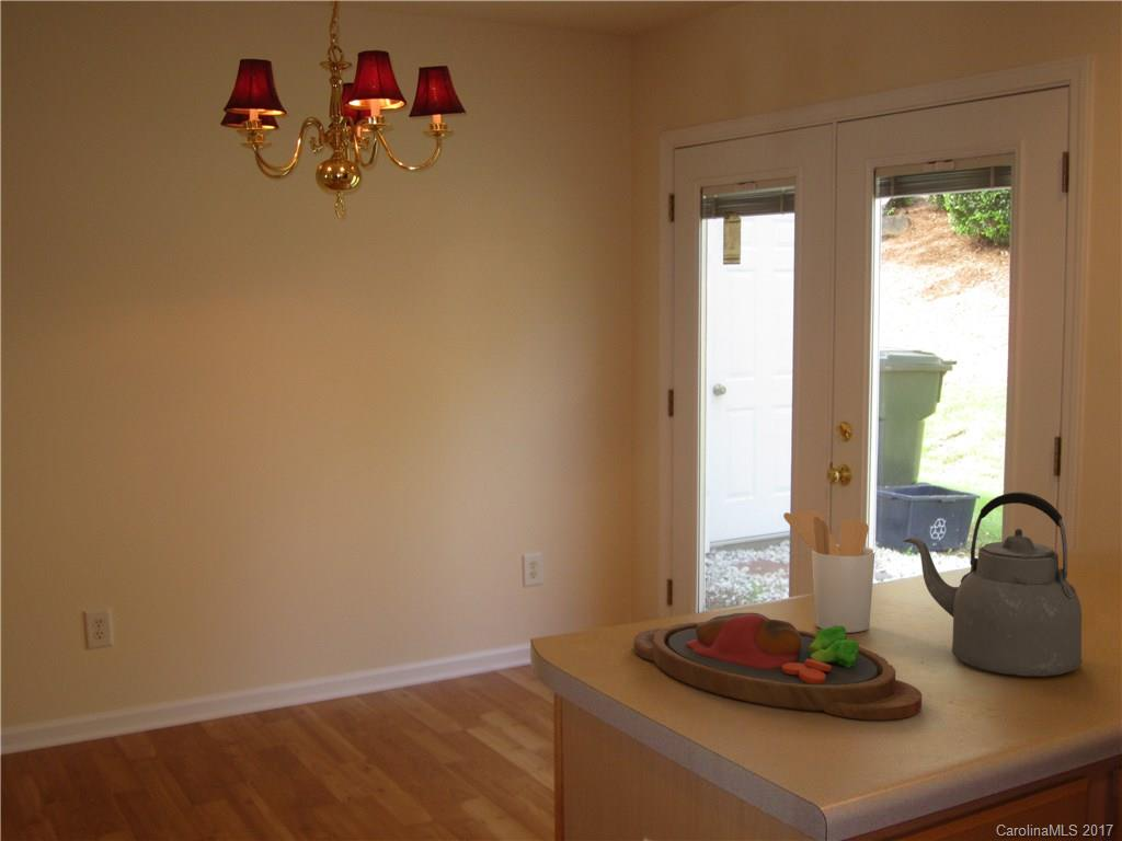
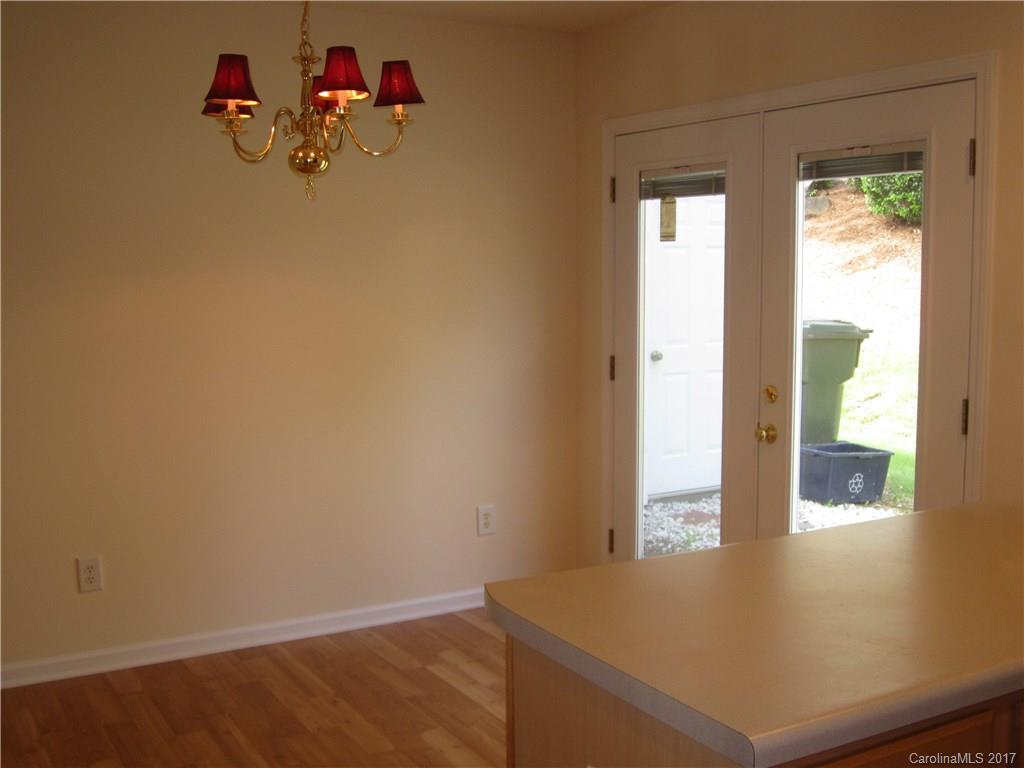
- kettle (988, 573)
- utensil holder (828, 566)
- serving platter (767, 645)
